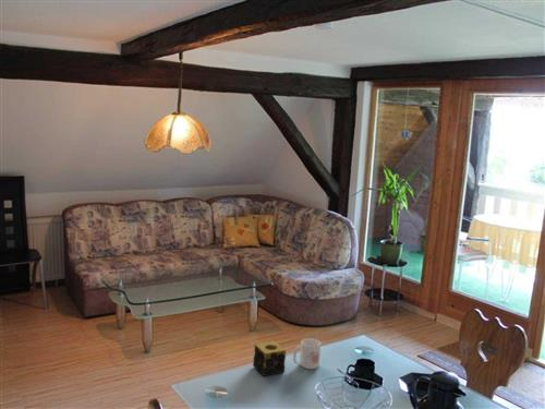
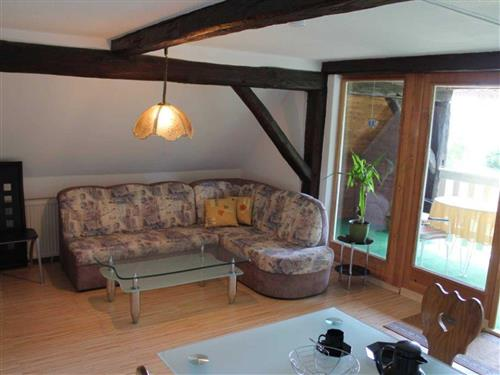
- candle (269, 358)
- mug (306, 353)
